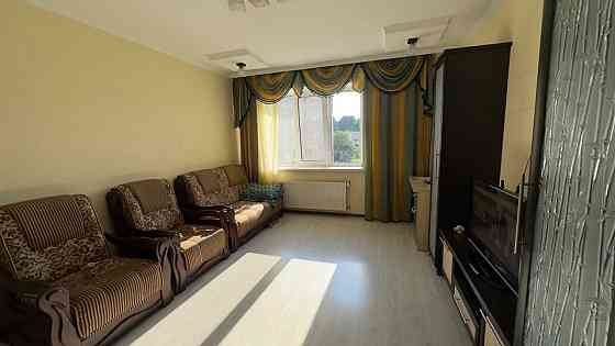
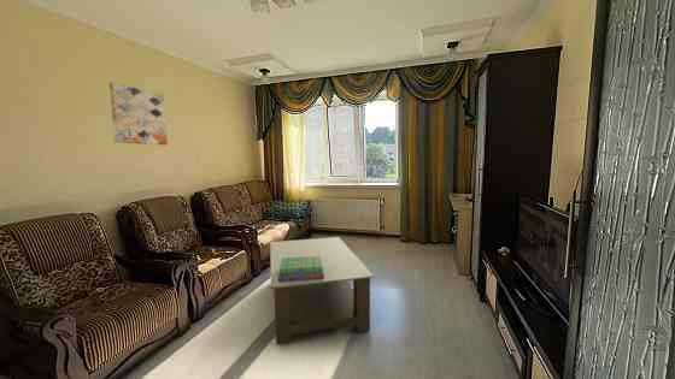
+ wall art (140, 117)
+ coffee table (313, 279)
+ stack of books (300, 267)
